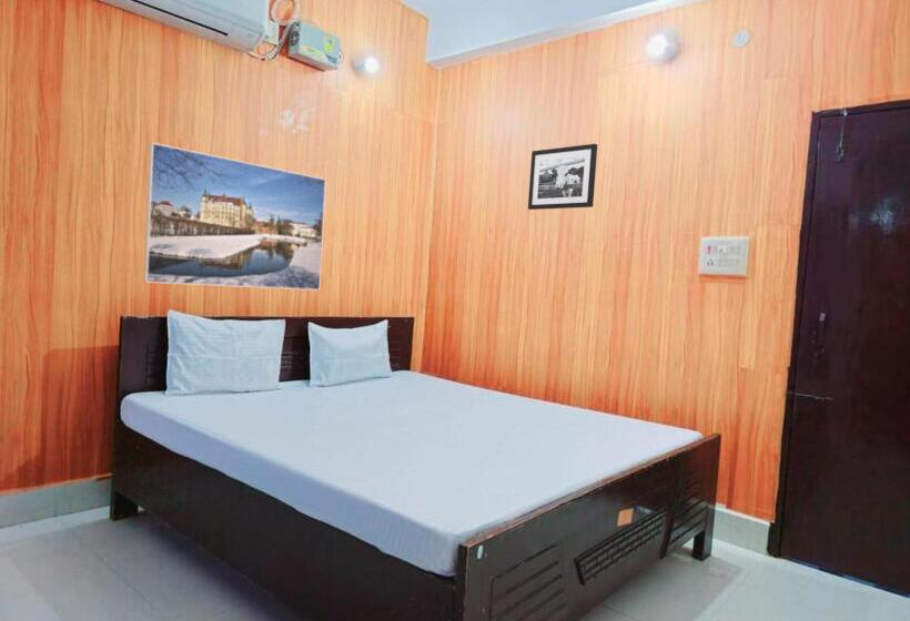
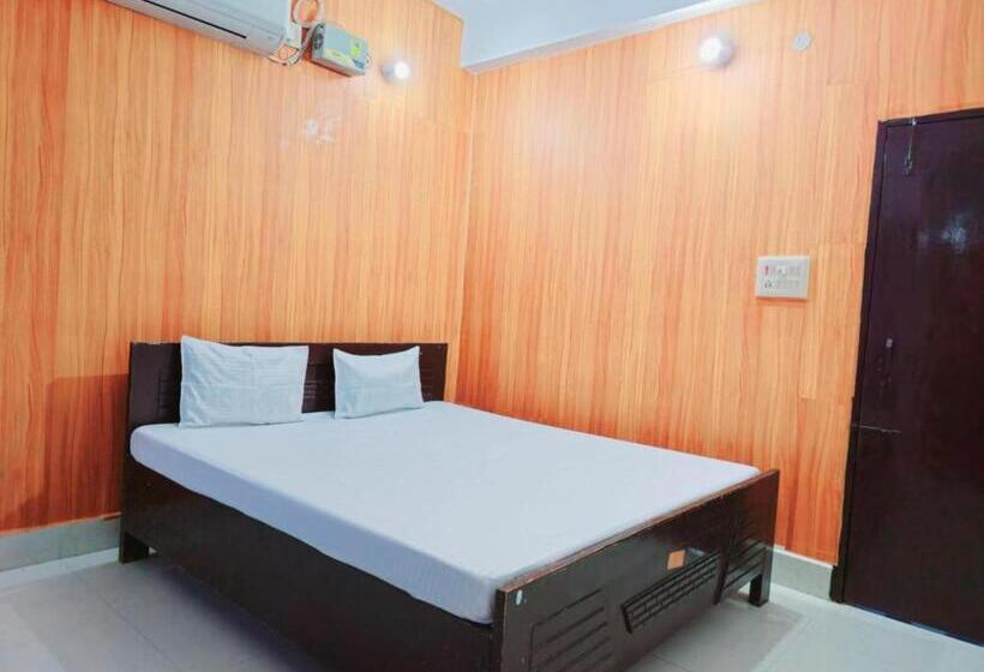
- picture frame (560, 177)
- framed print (244, 225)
